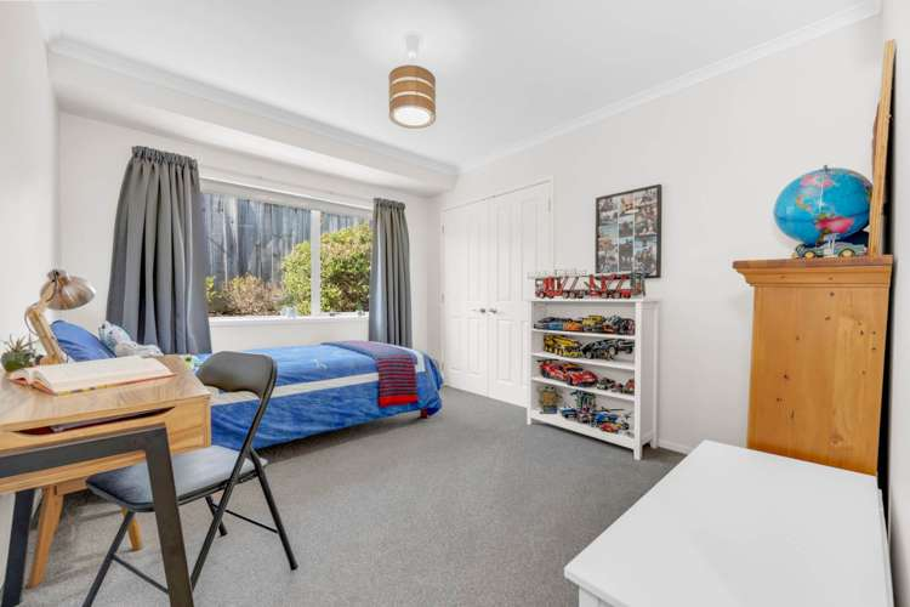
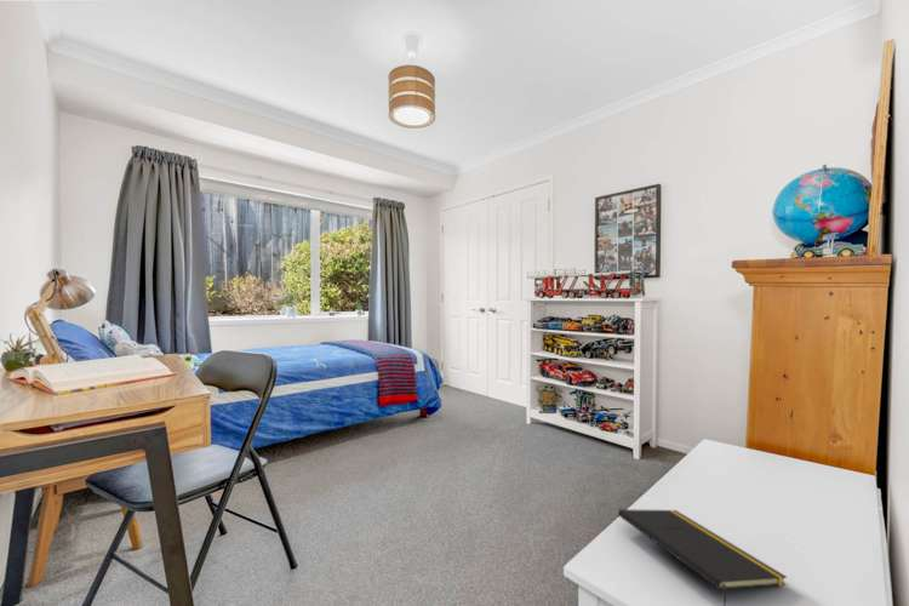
+ notepad (693, 543)
